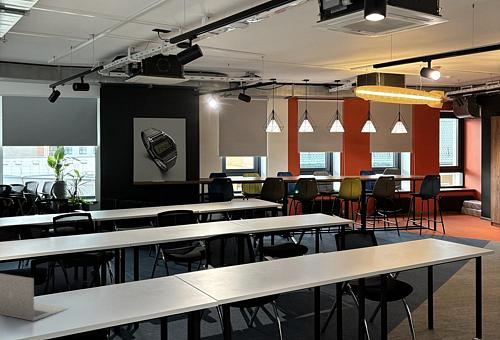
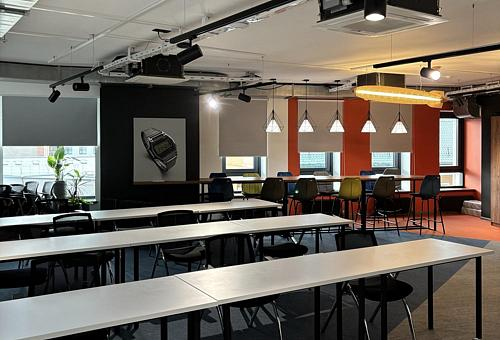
- laptop (29, 290)
